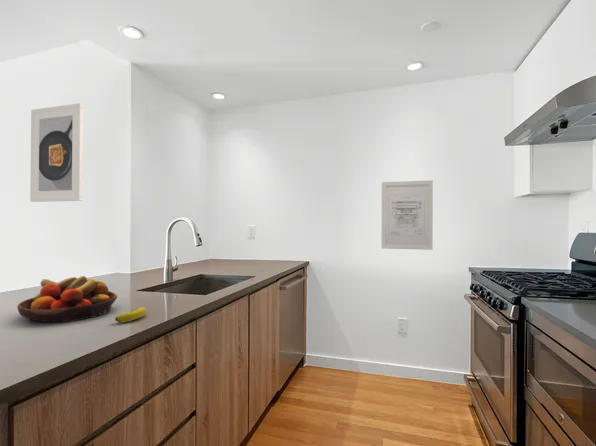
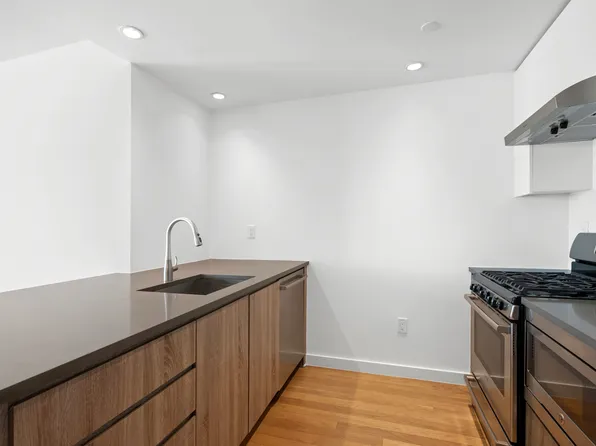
- fruit bowl (69, 295)
- wall art (406, 215)
- banana (133, 313)
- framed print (56, 154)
